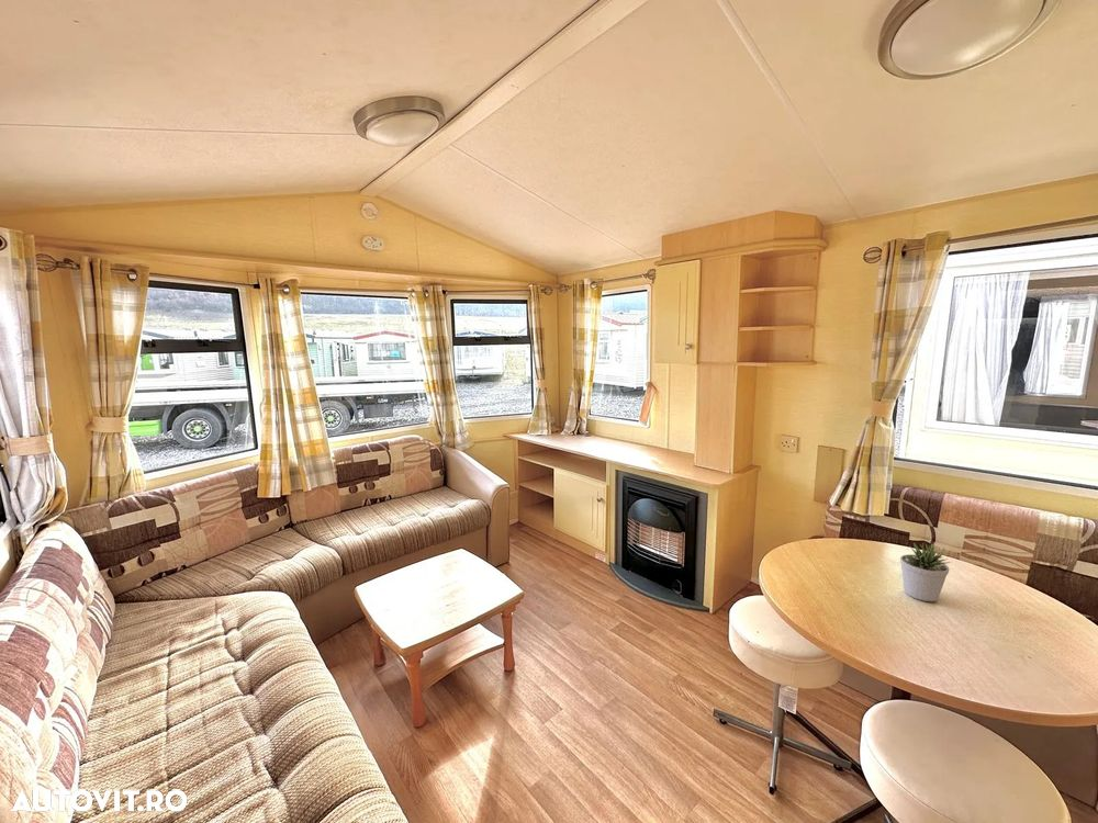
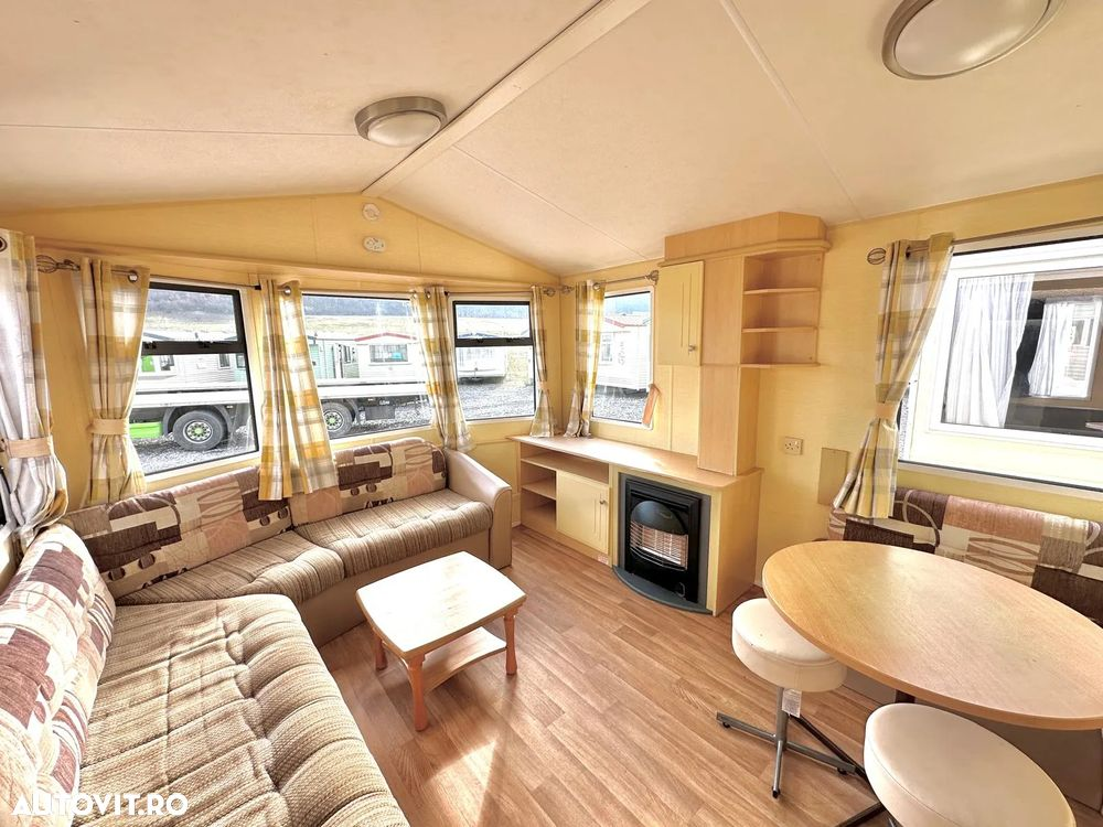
- potted plant (922, 567)
